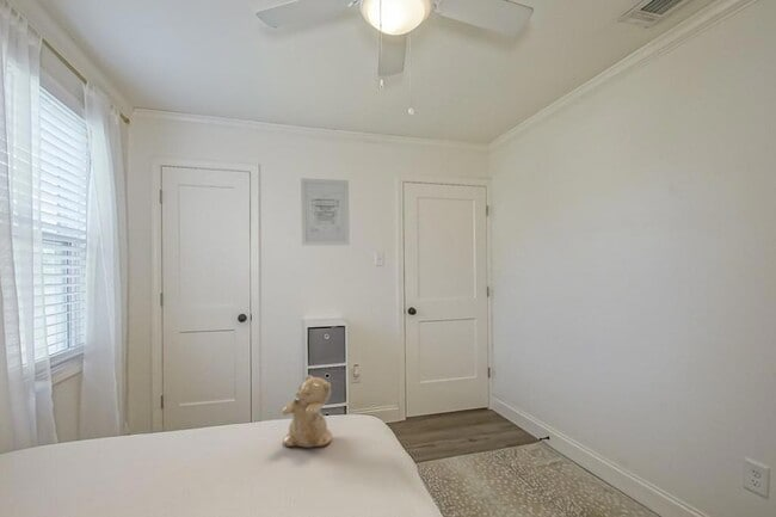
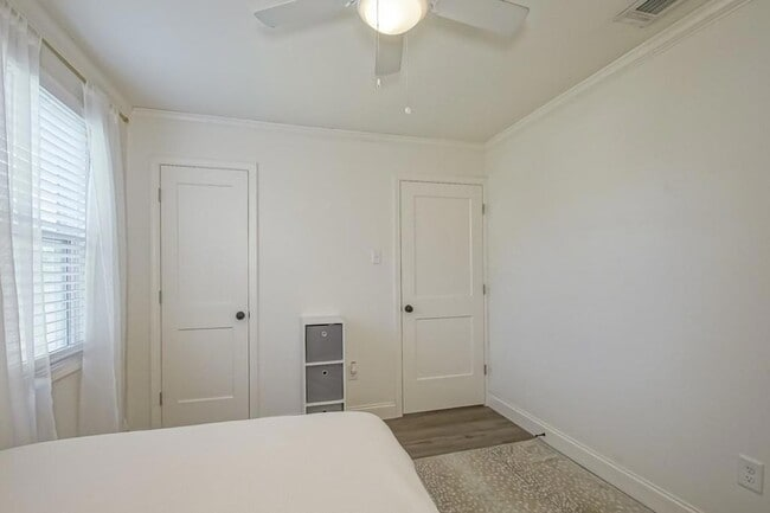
- teddy bear (308, 410)
- wall art (325, 211)
